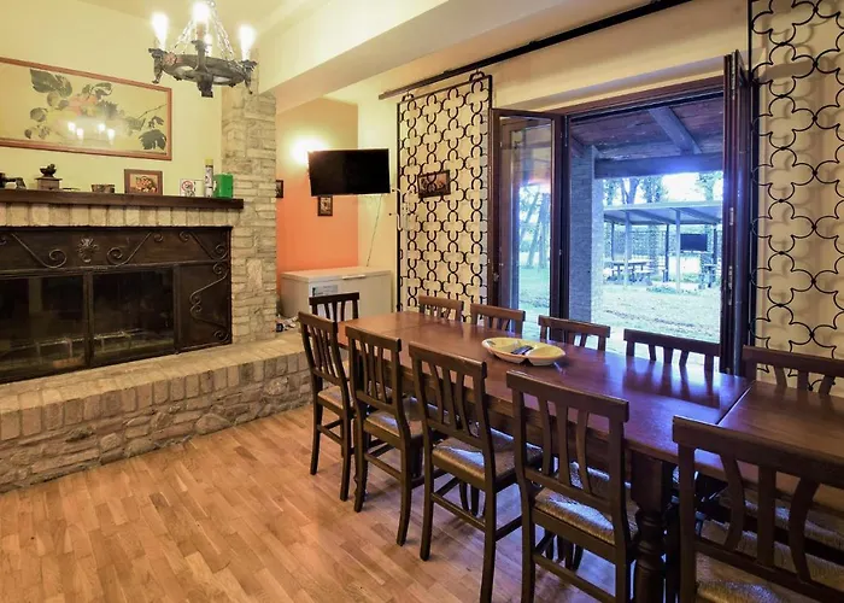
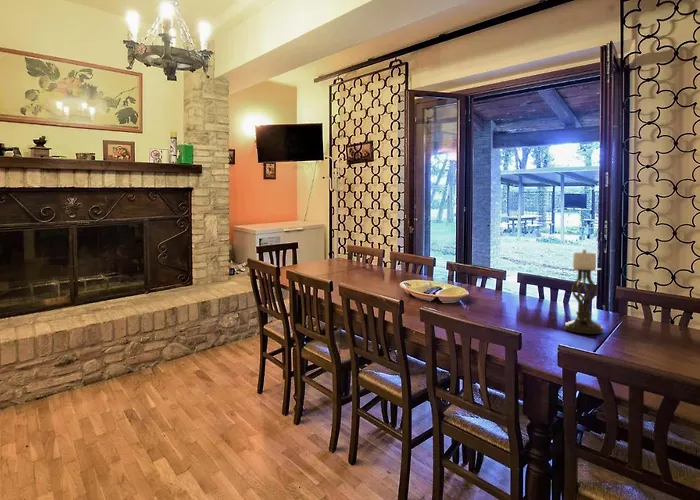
+ candle holder (584, 288)
